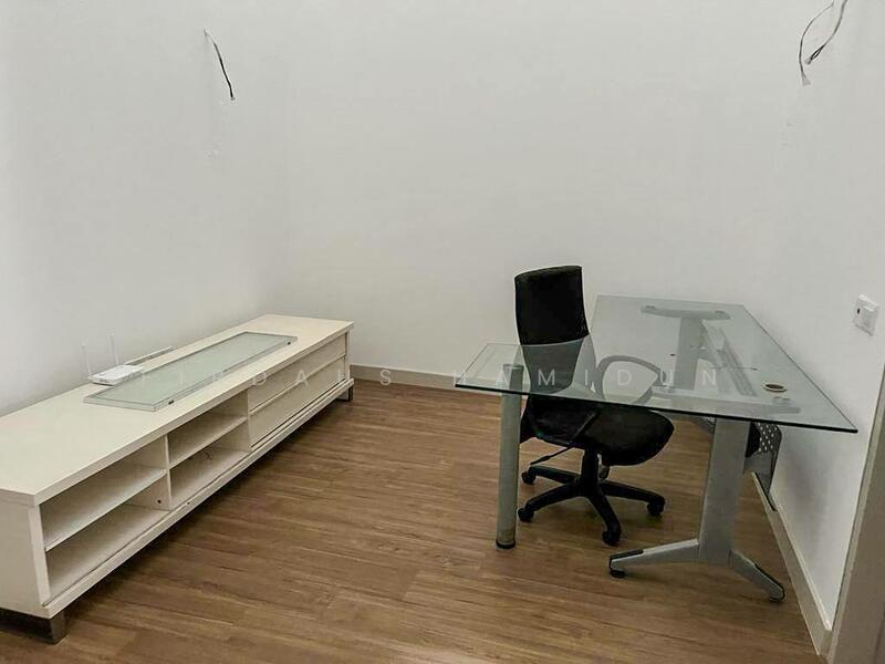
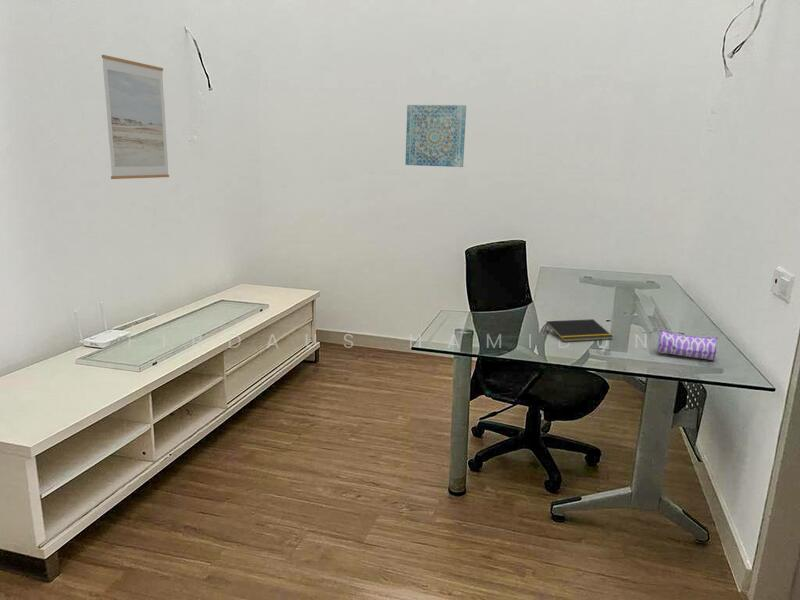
+ wall art (435, 135)
+ notepad (579, 330)
+ pencil case (687, 344)
+ wall art (138, 121)
